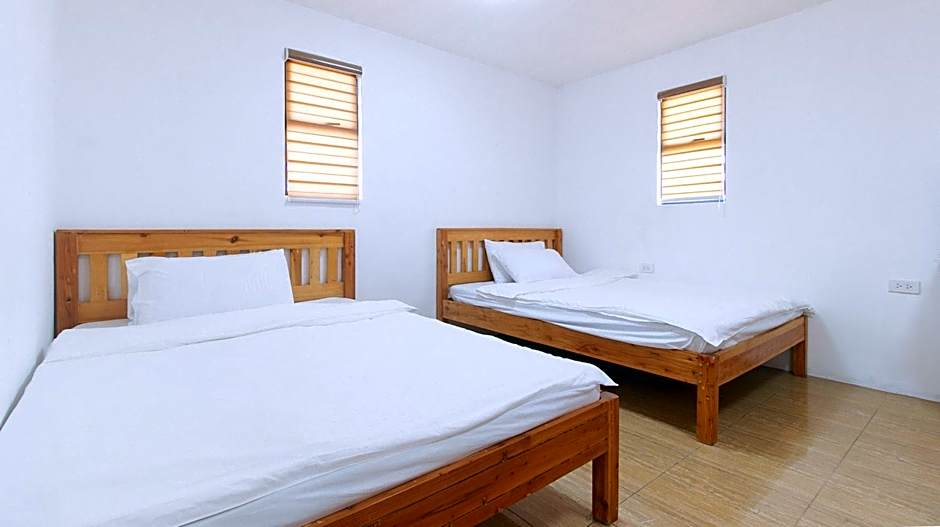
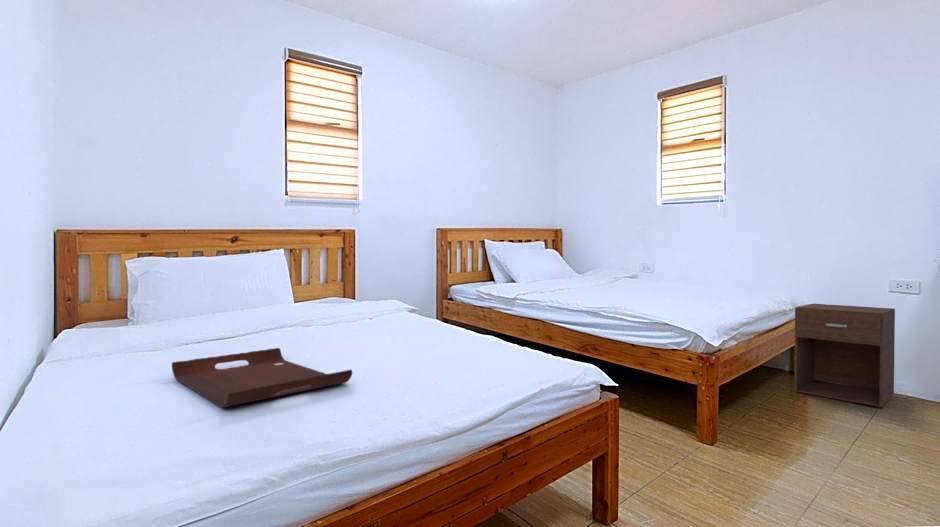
+ nightstand (843, 350)
+ serving tray (259, 373)
